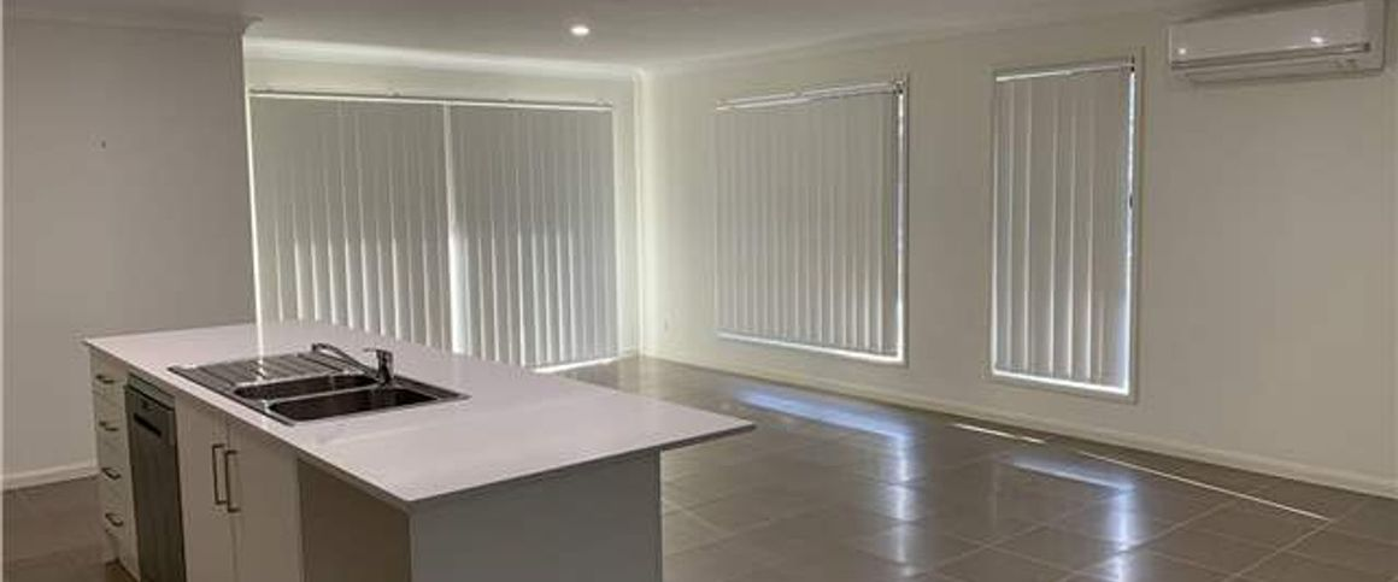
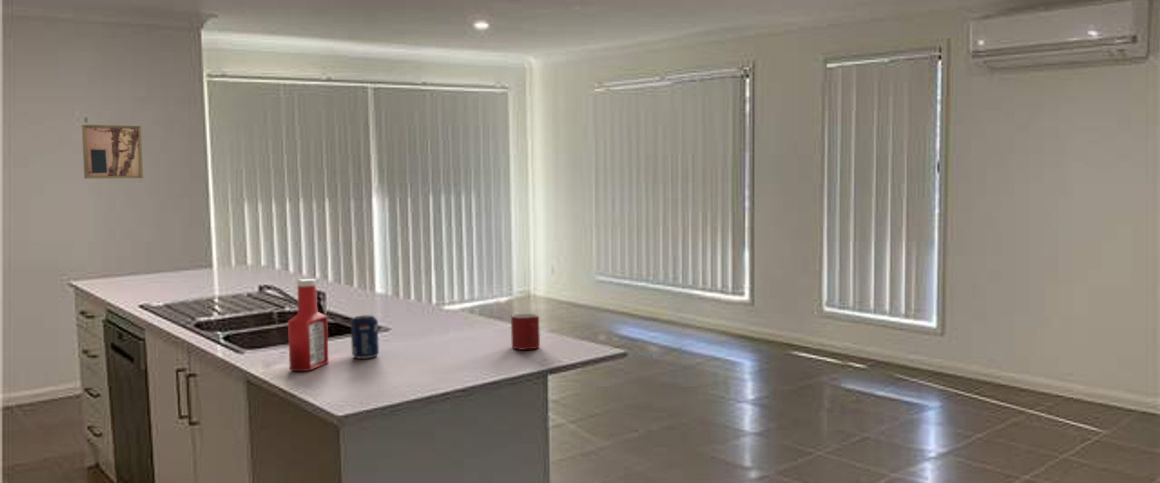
+ soap bottle (307, 323)
+ beverage can (364, 336)
+ mug (527, 332)
+ wall art (112, 152)
